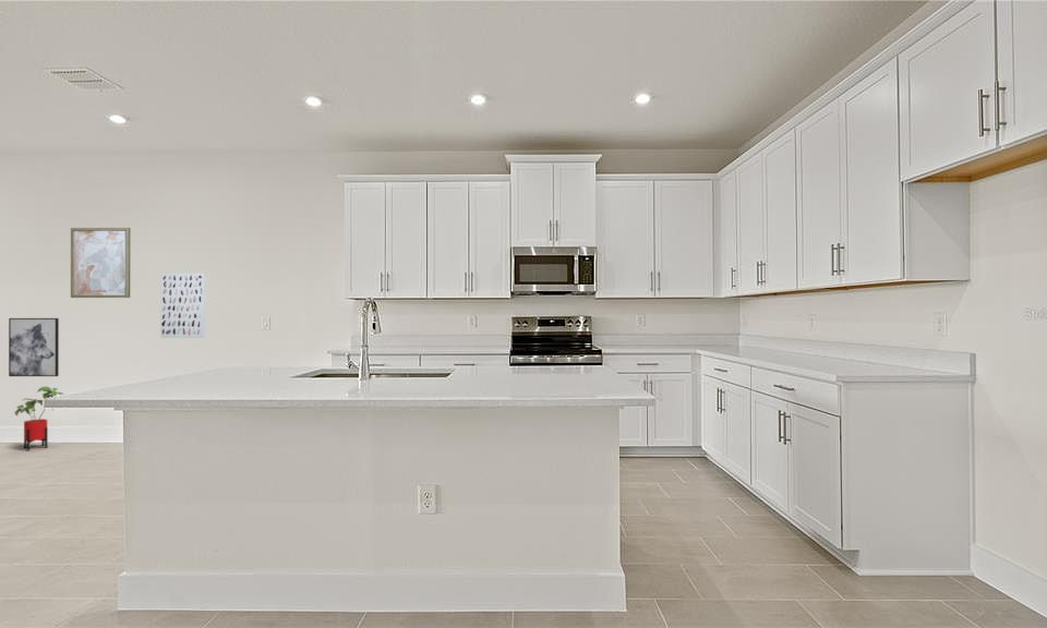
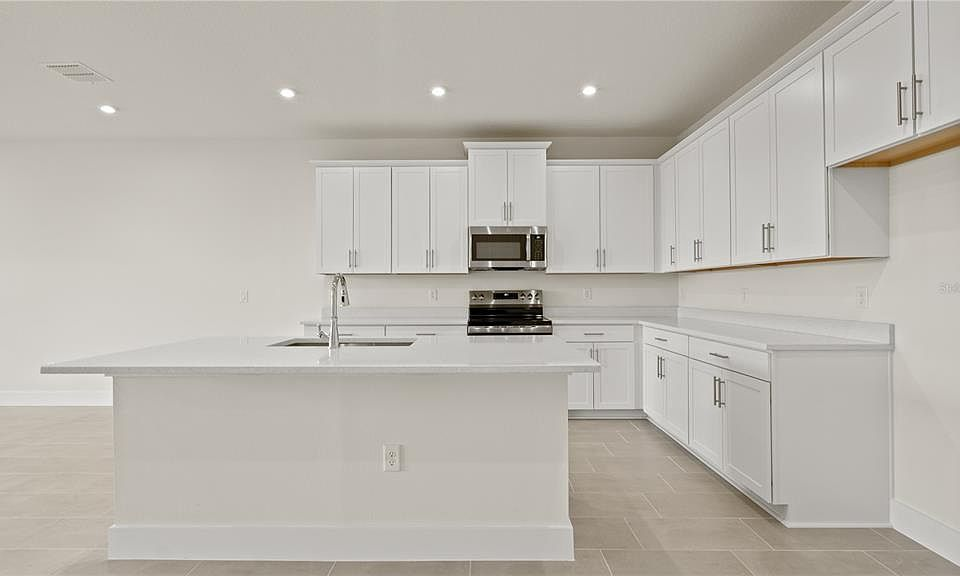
- wall art (99, 263)
- wall art (33, 347)
- wall art (182, 305)
- house plant (38, 419)
